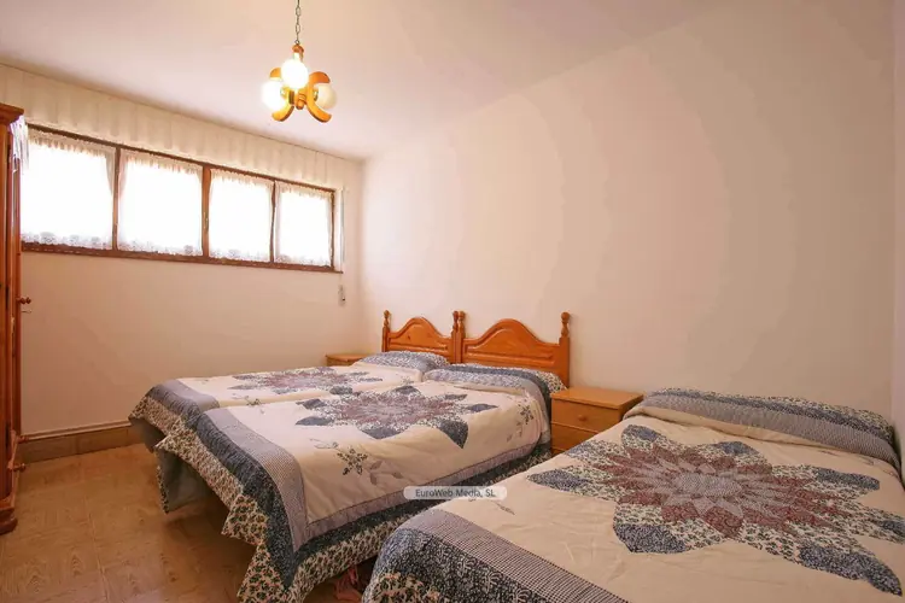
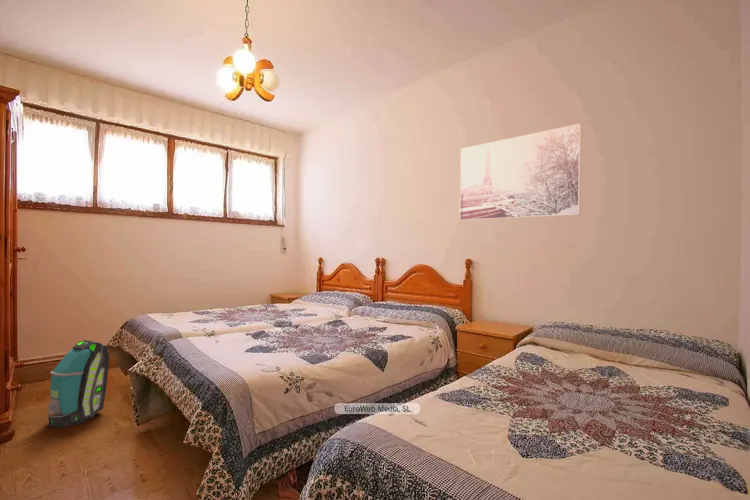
+ backpack (80, 379)
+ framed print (513, 177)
